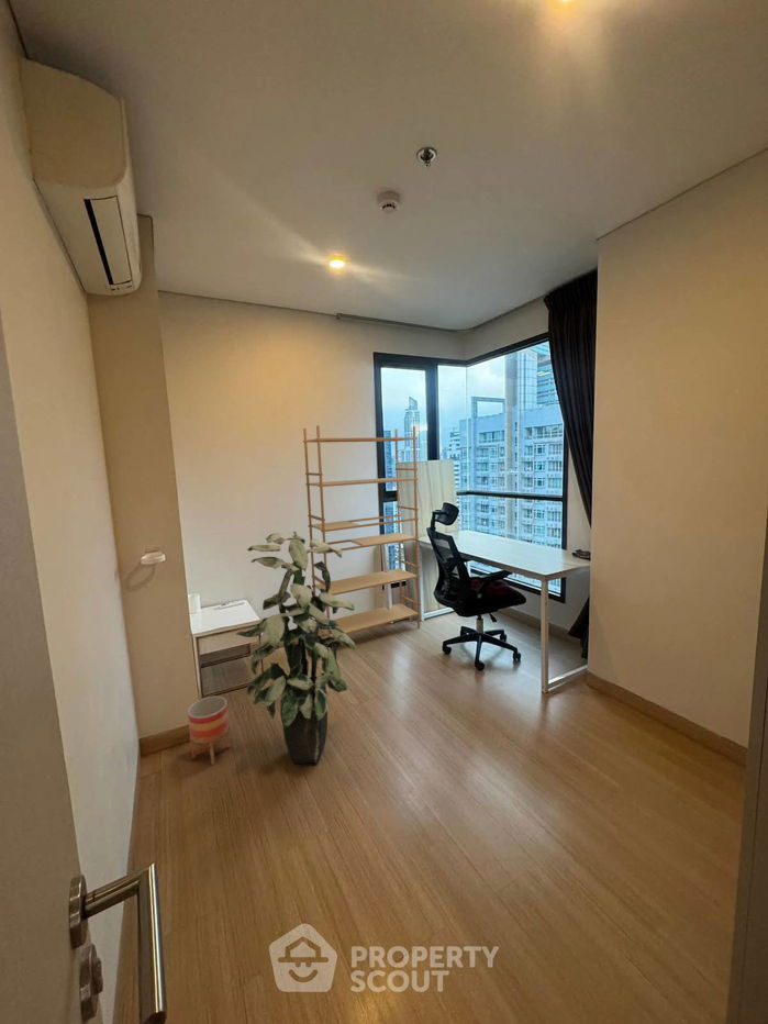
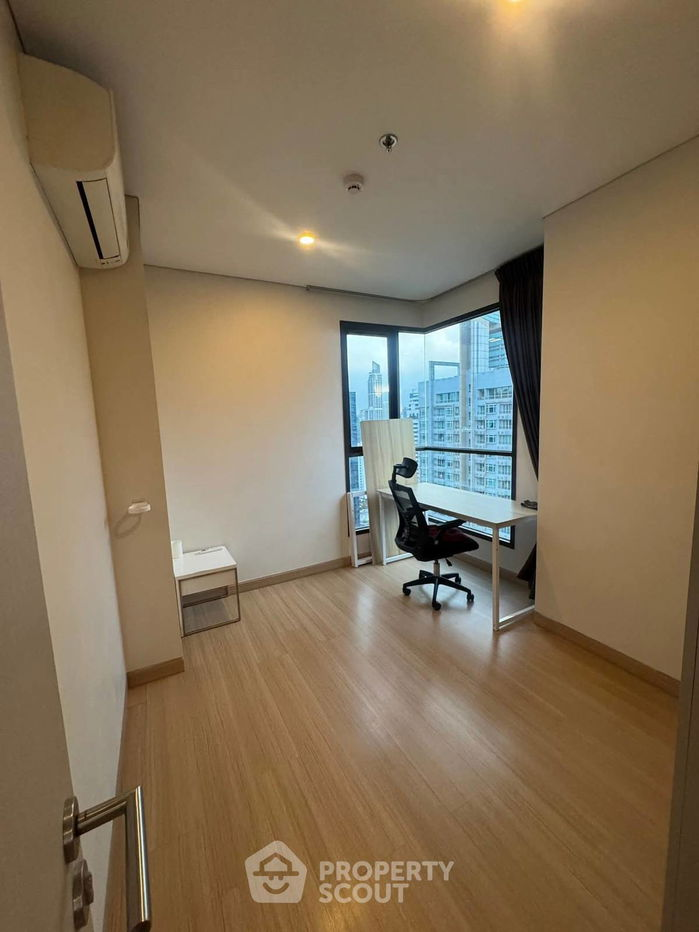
- bookshelf (365, 537)
- planter (210, 728)
- indoor plant (294, 643)
